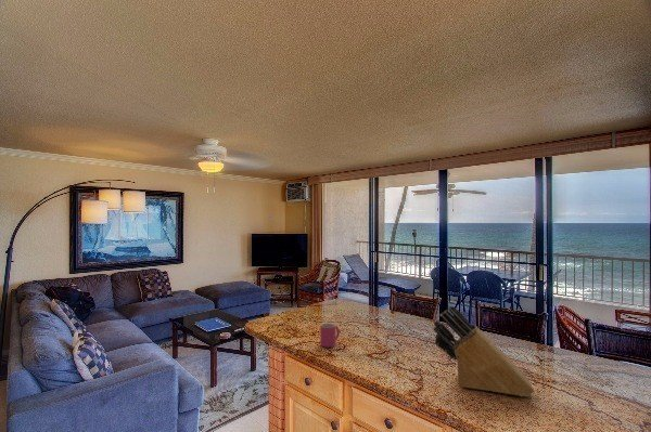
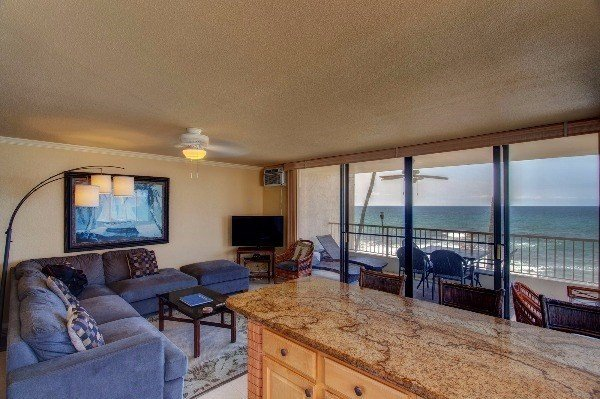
- knife block (480, 345)
- mug (330, 335)
